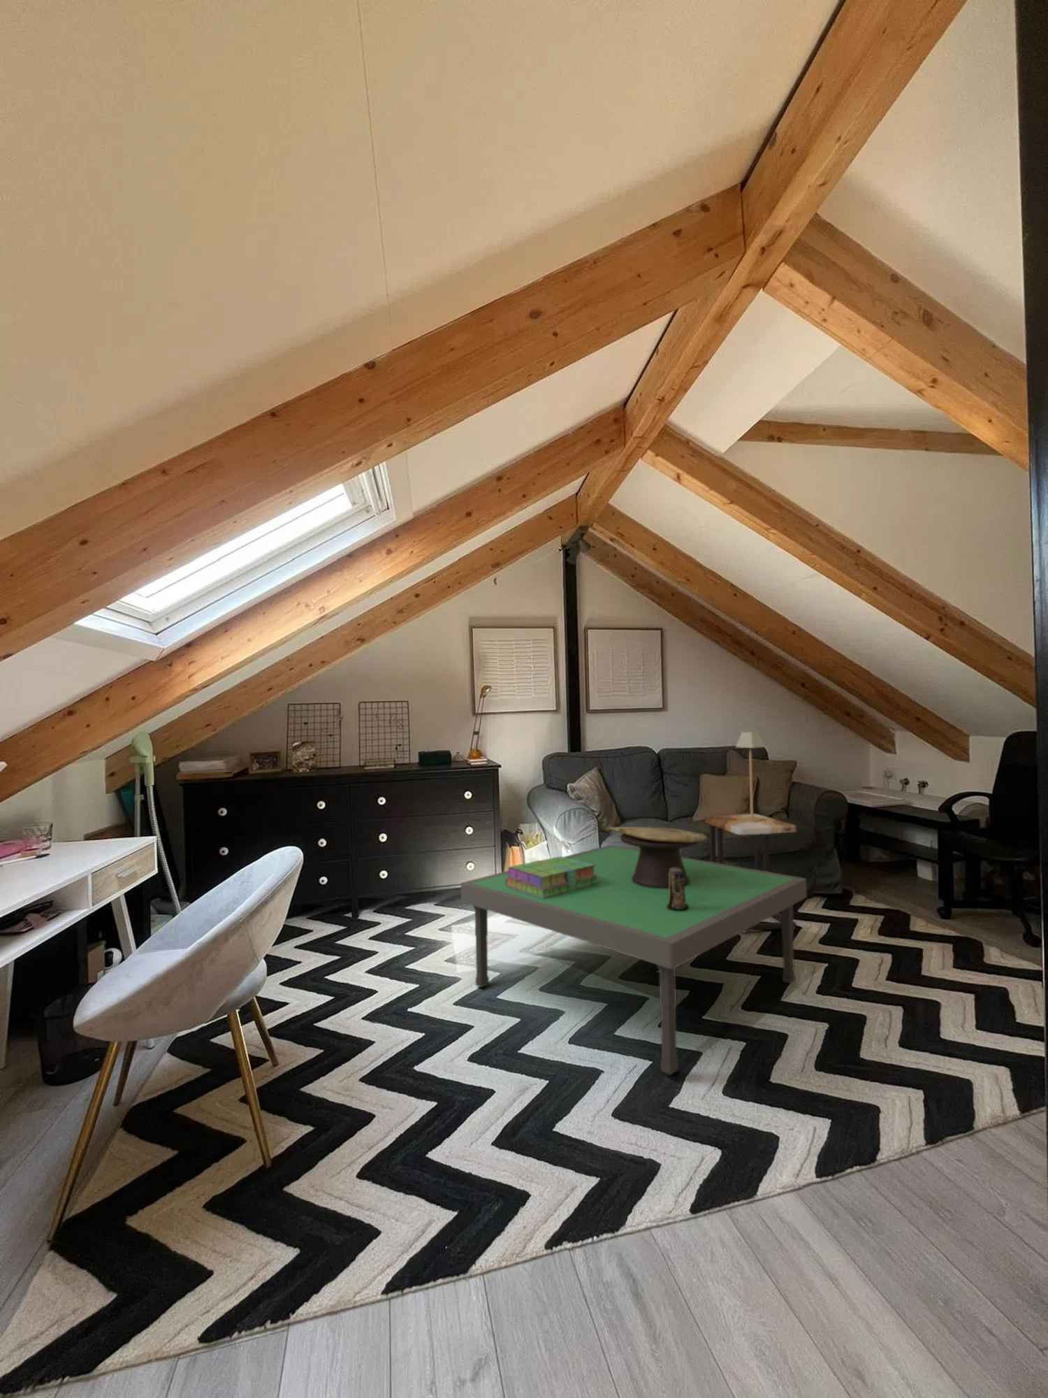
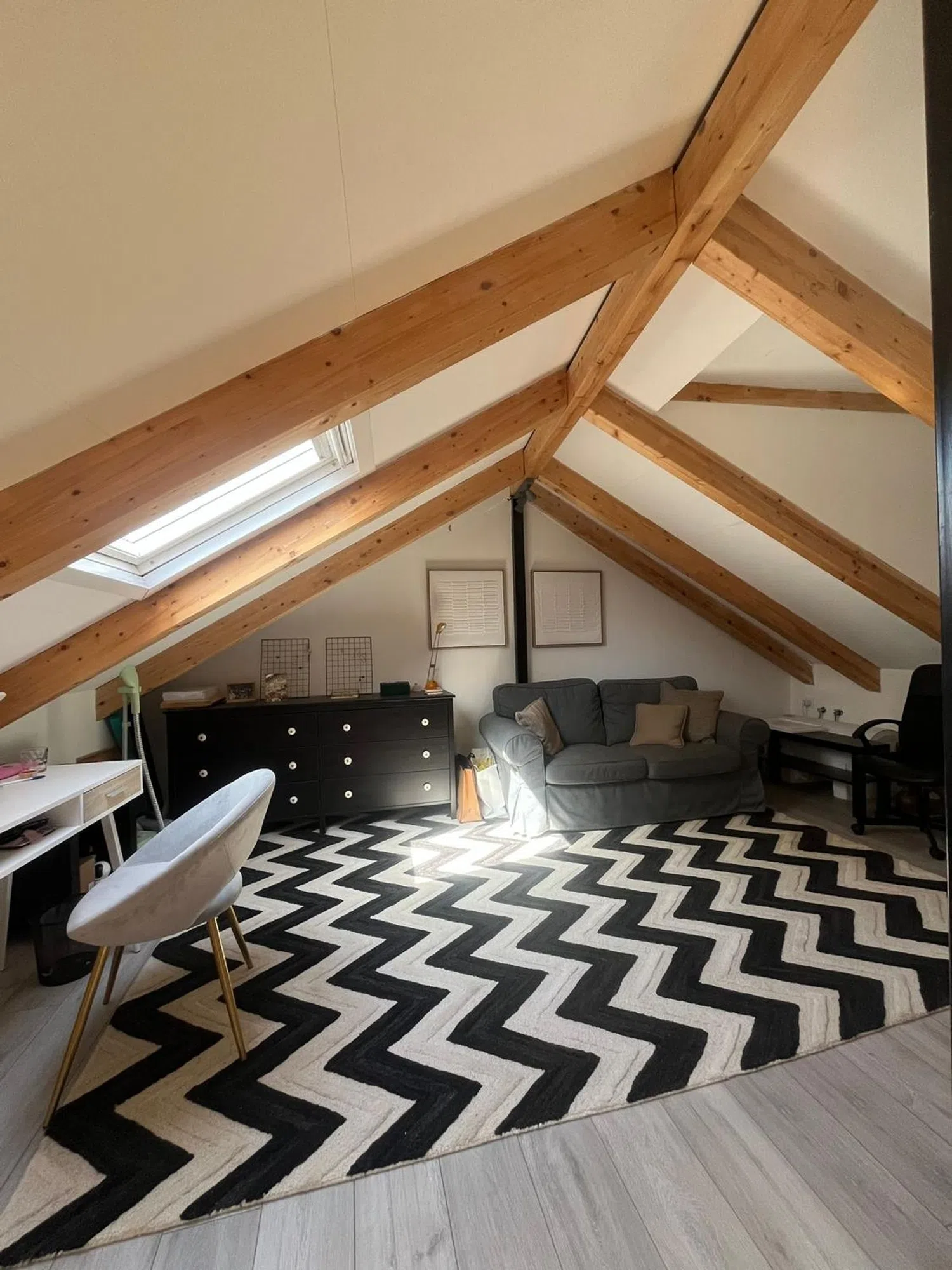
- side table (755, 869)
- stack of books (552, 874)
- decorative bowl (656, 853)
- table lamp (751, 775)
- candle (677, 887)
- coffee table (633, 931)
